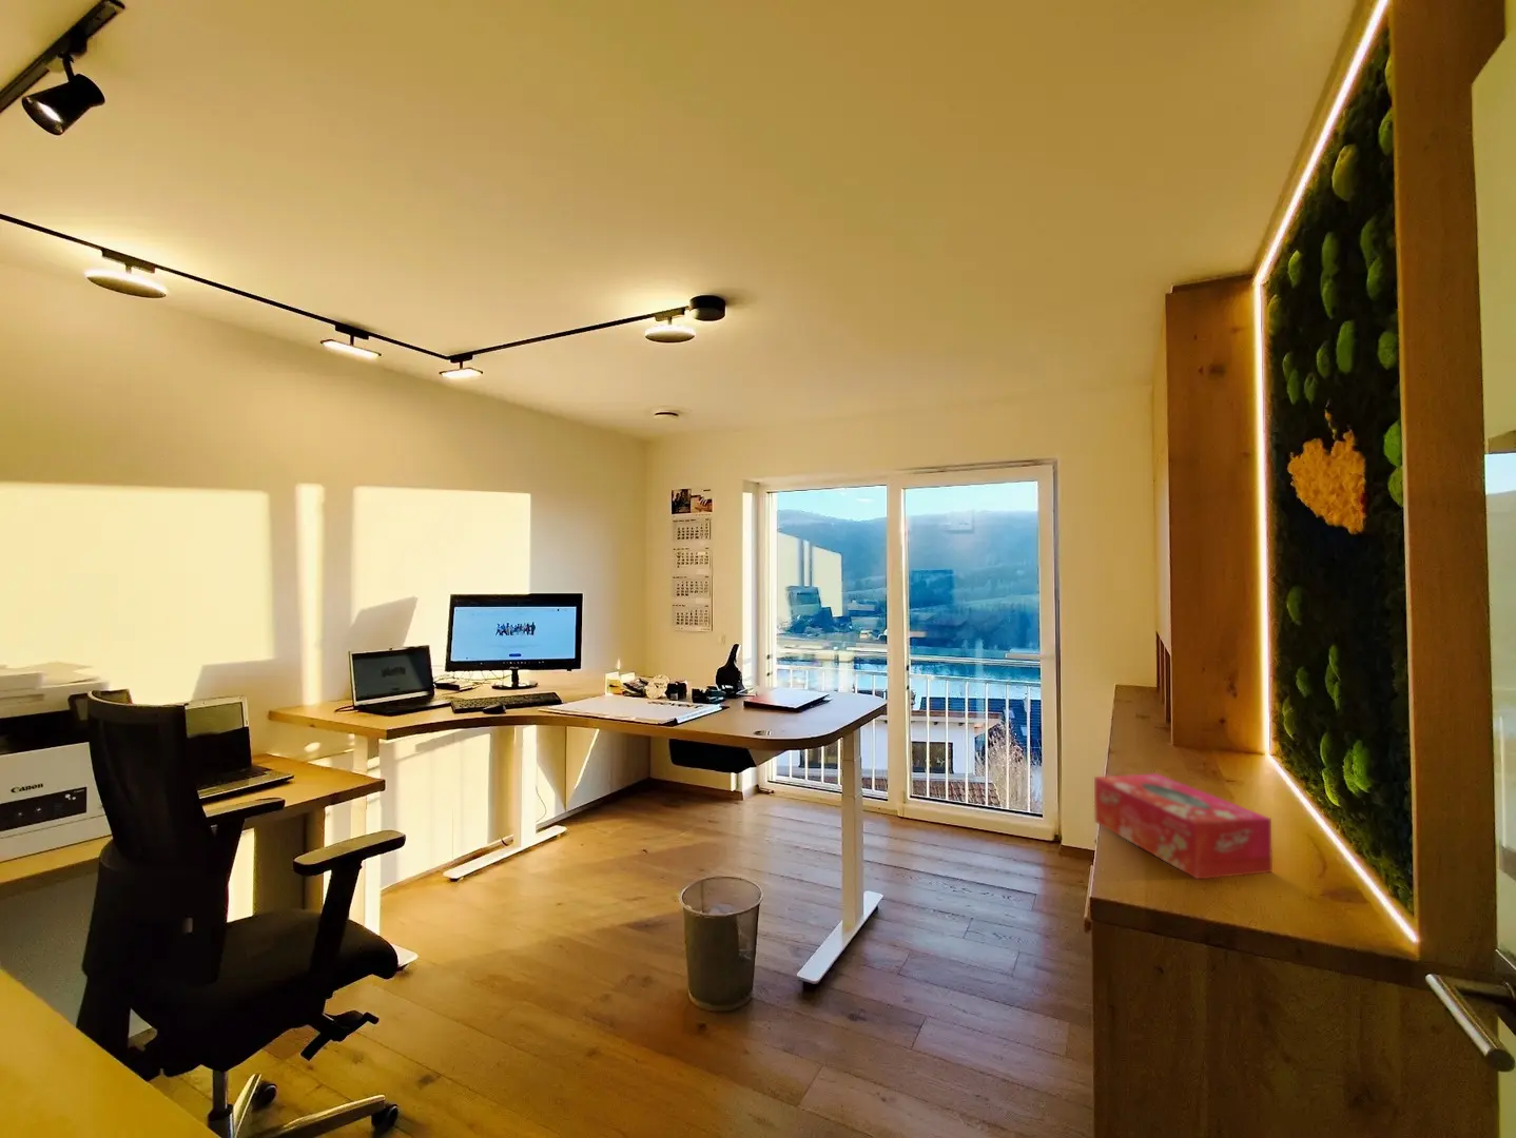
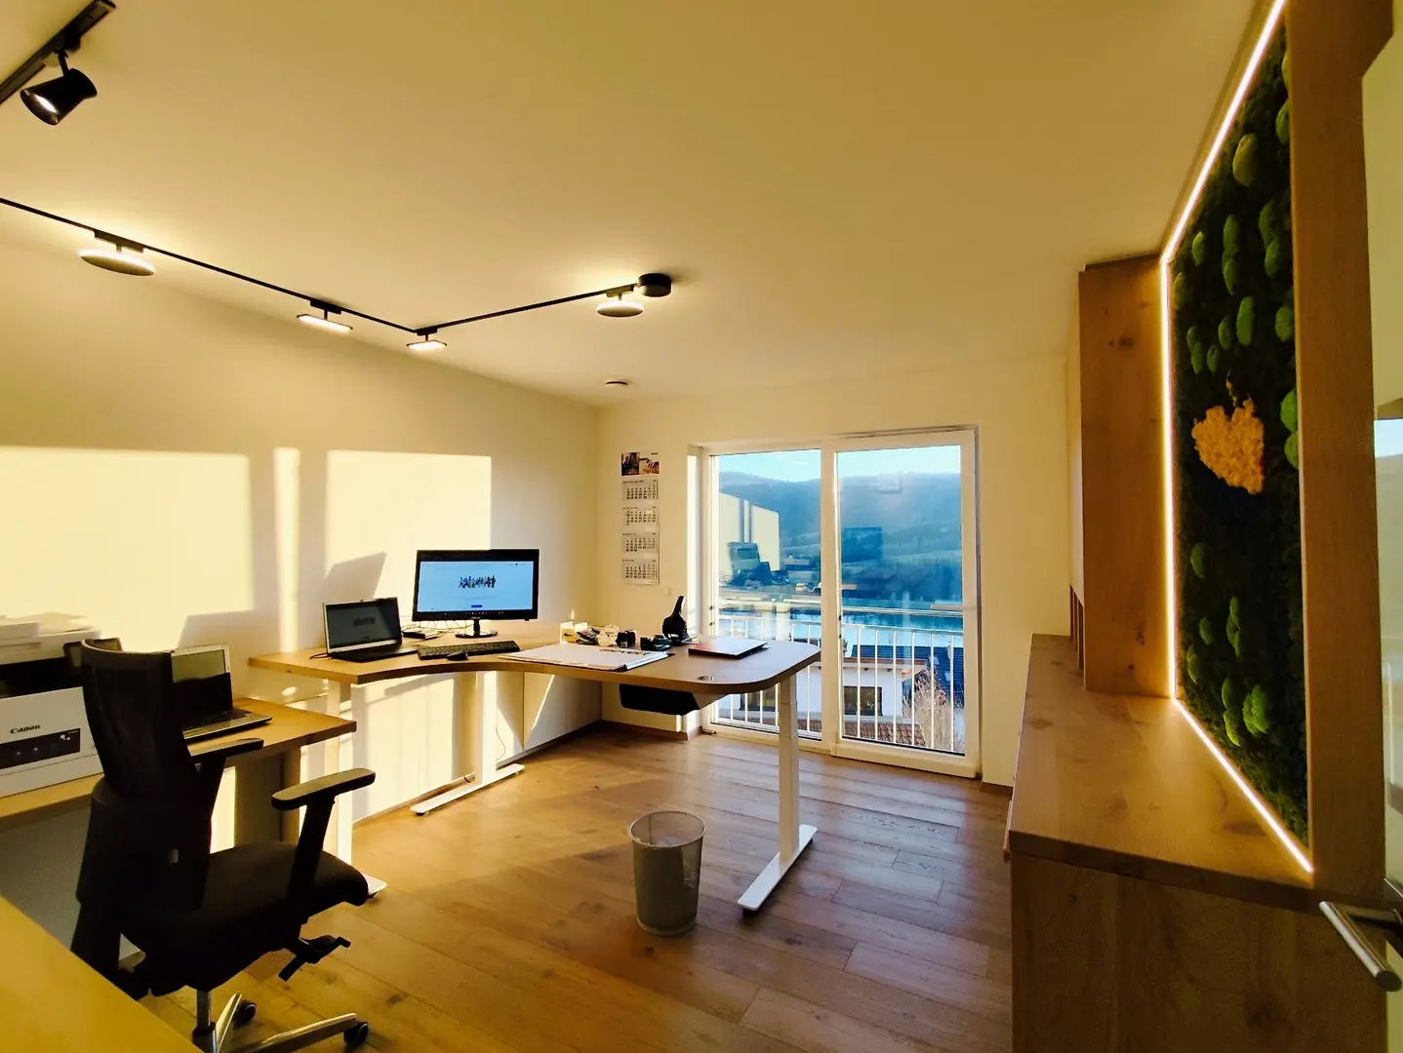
- tissue box (1174, 820)
